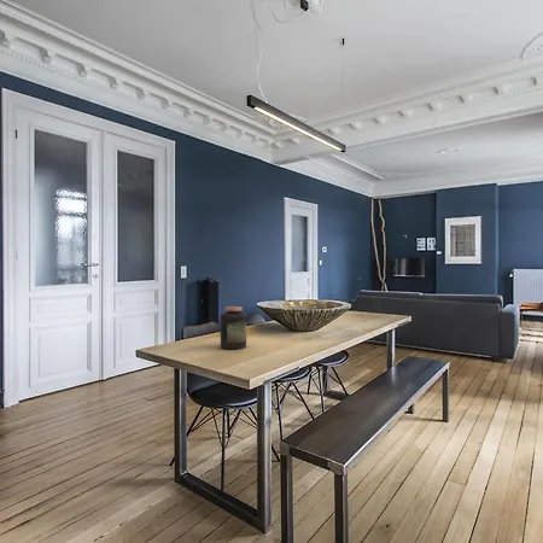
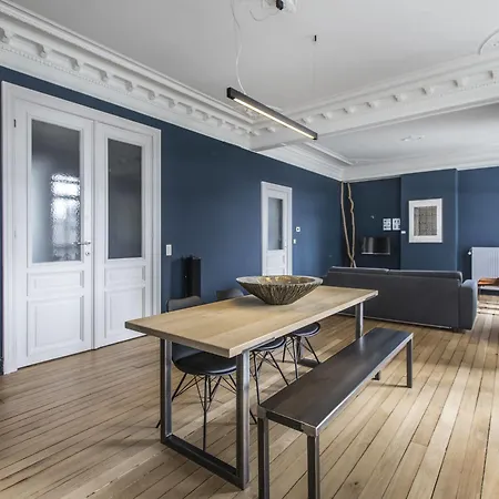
- jar (233, 326)
